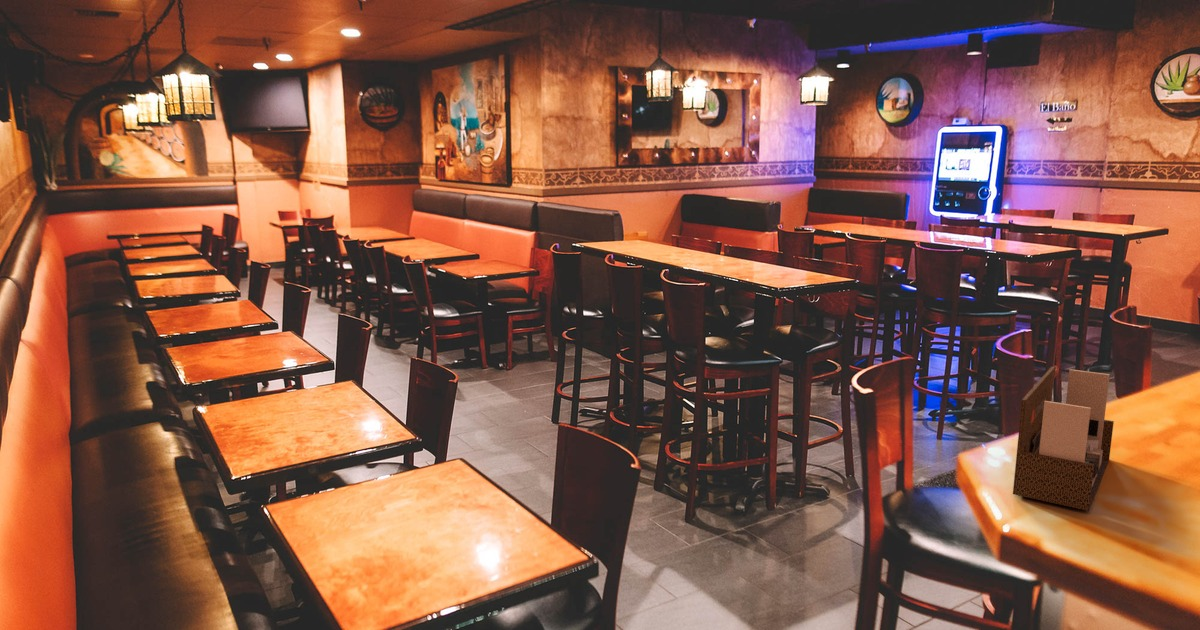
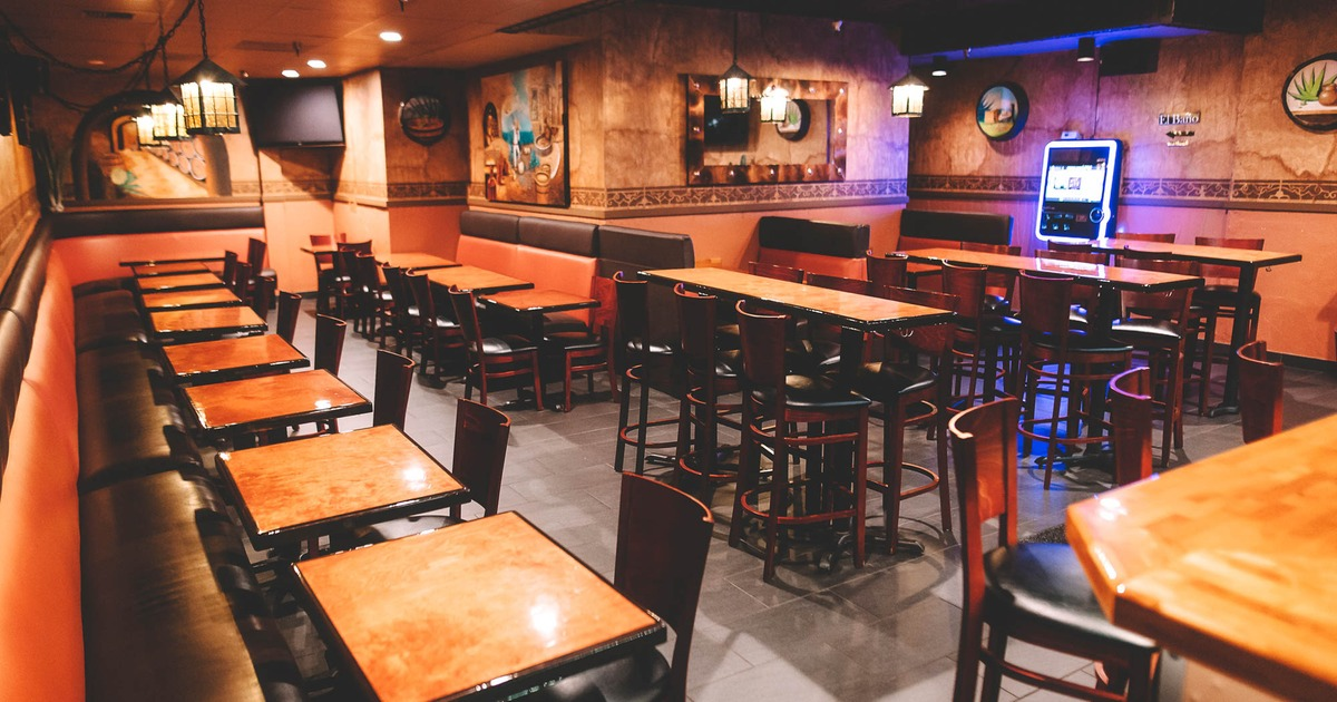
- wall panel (1068, 431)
